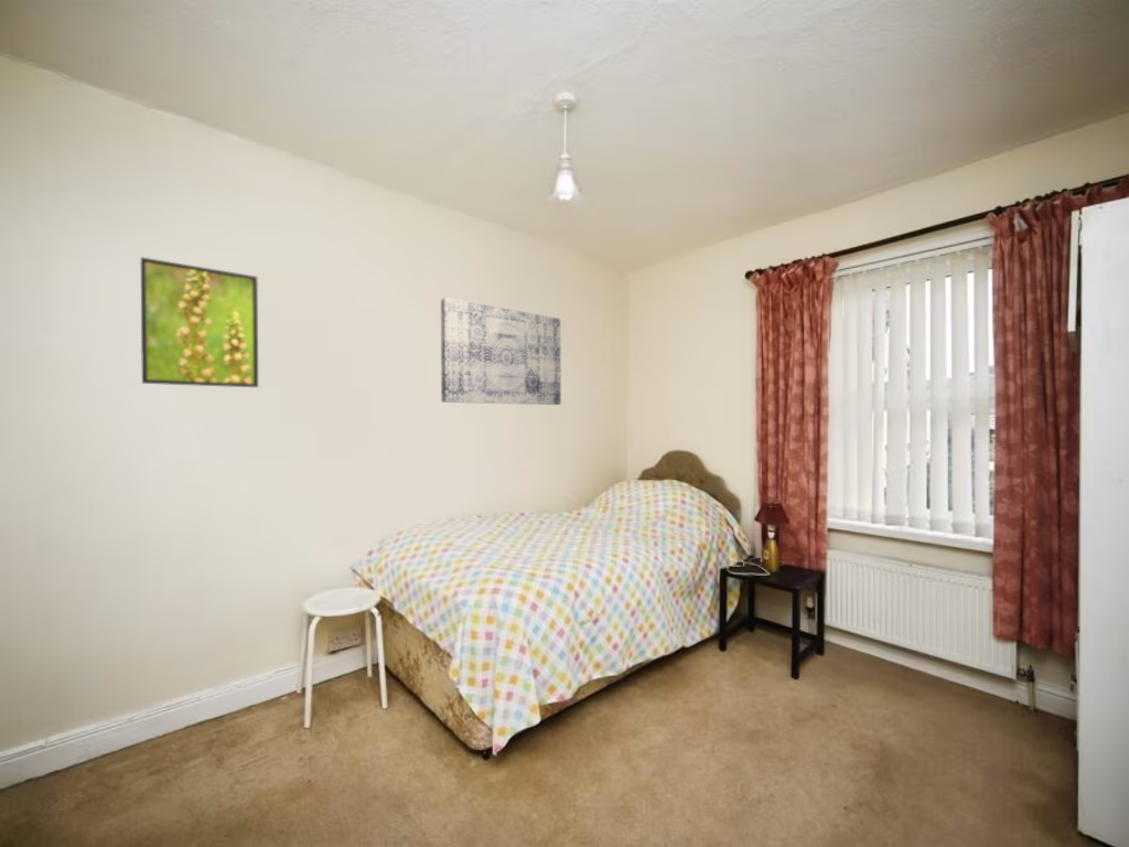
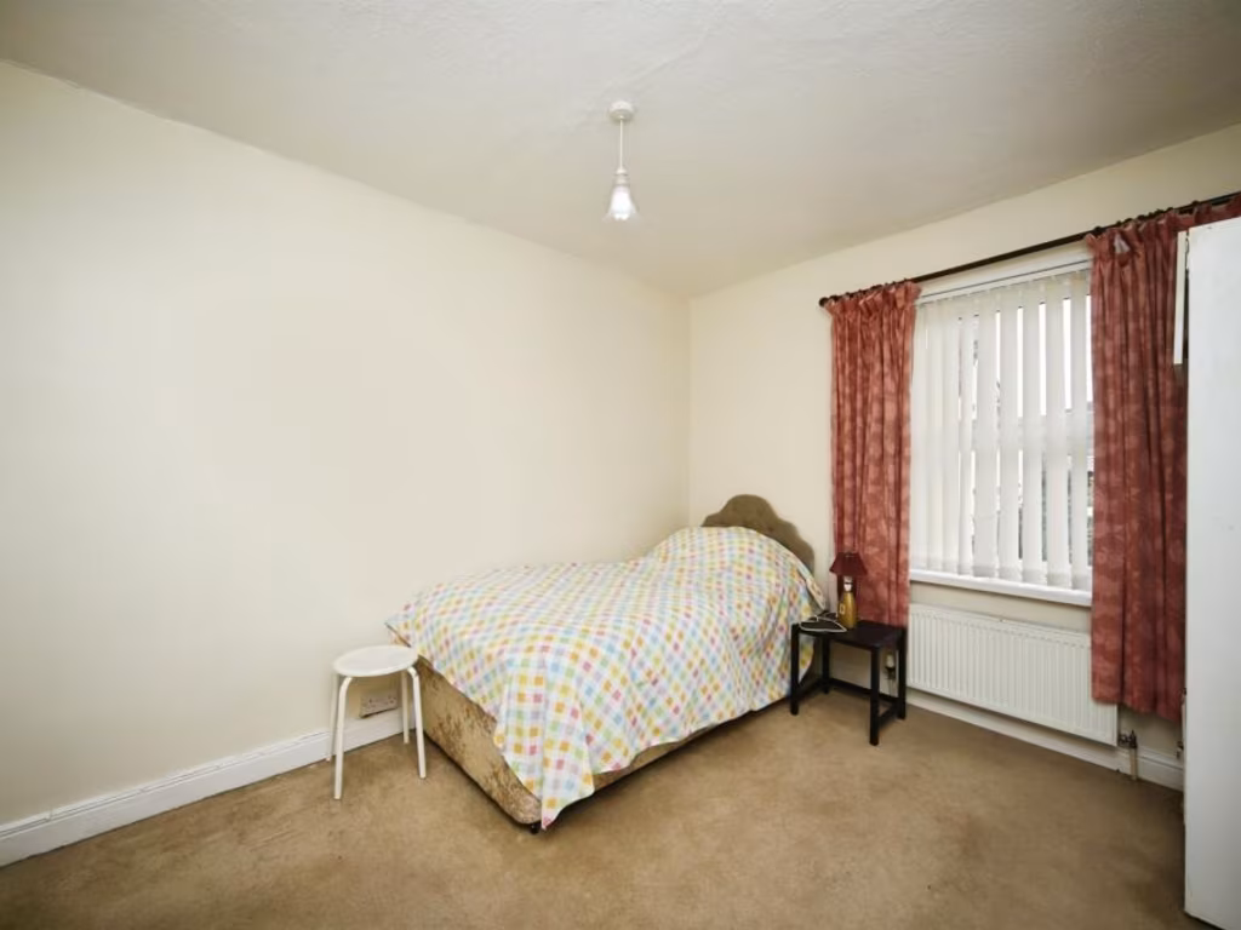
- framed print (203, 326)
- wall art (505, 356)
